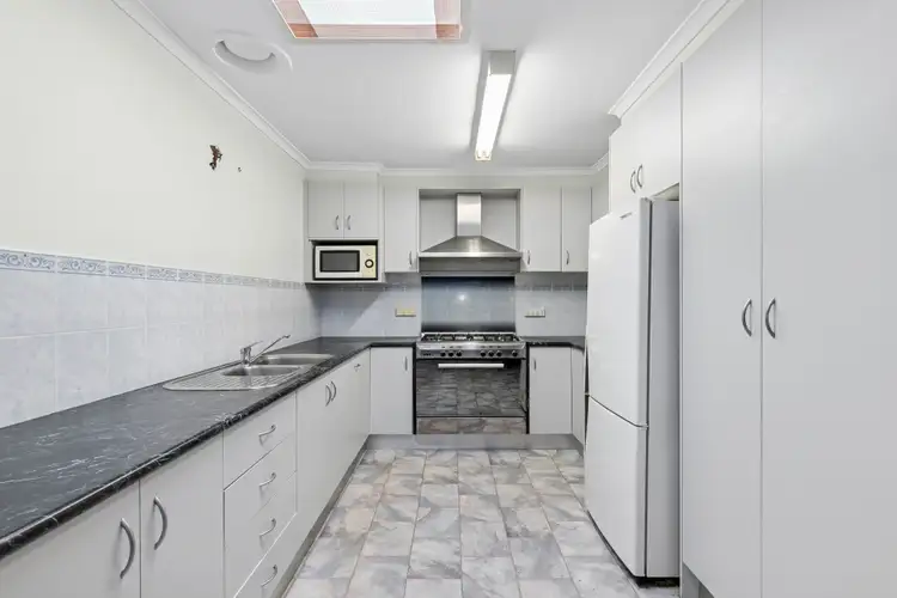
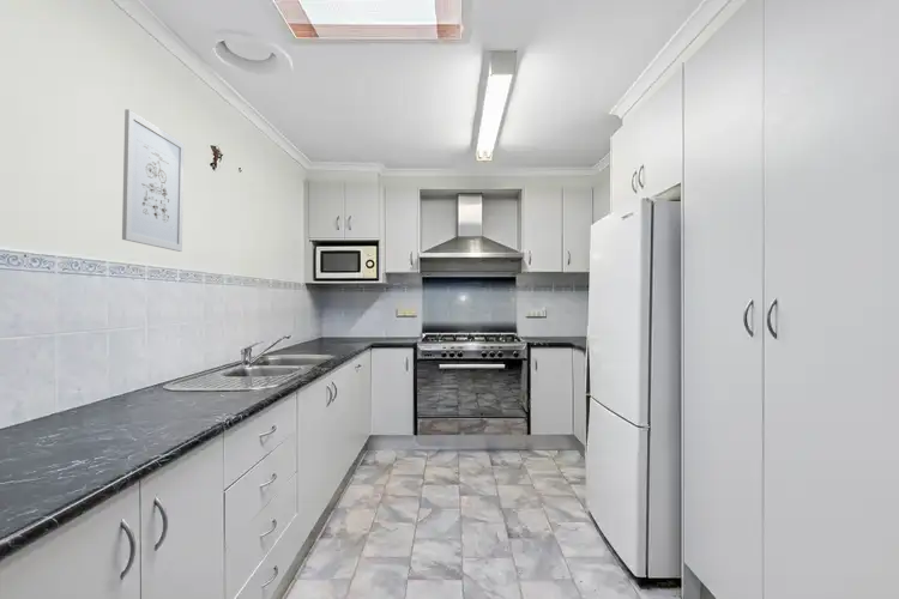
+ wall art (156, 187)
